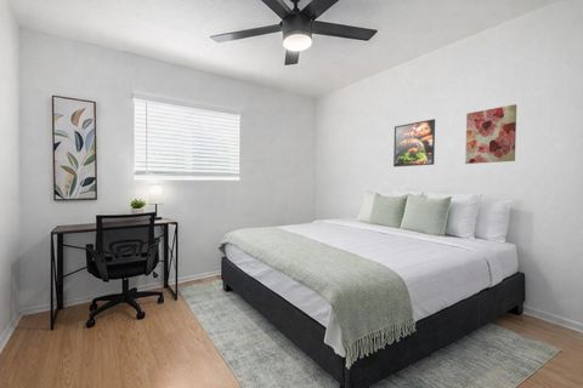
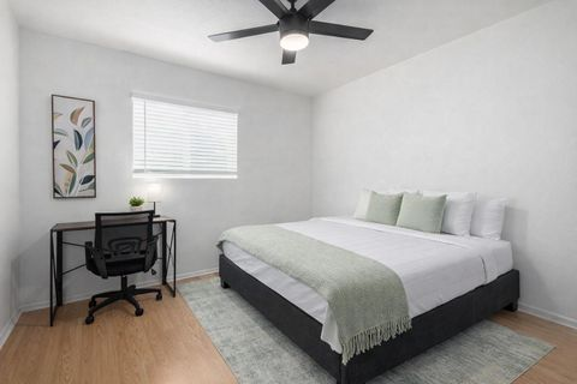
- wall art (489, 136)
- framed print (413, 144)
